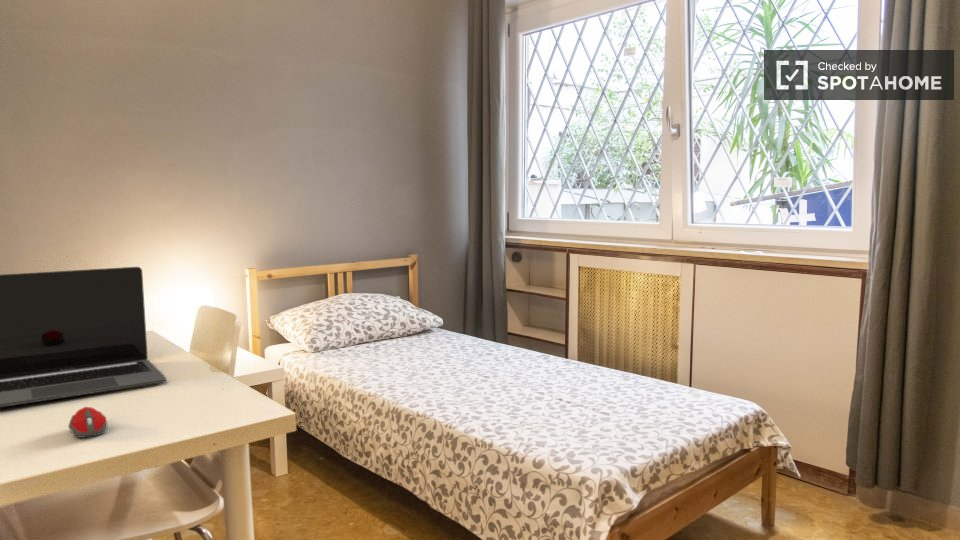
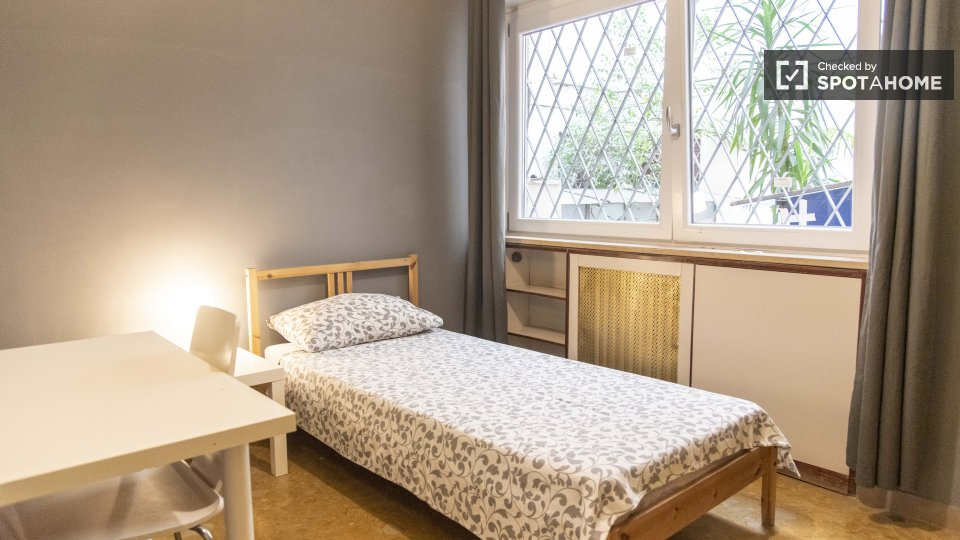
- laptop (68, 330)
- computer mouse (87, 420)
